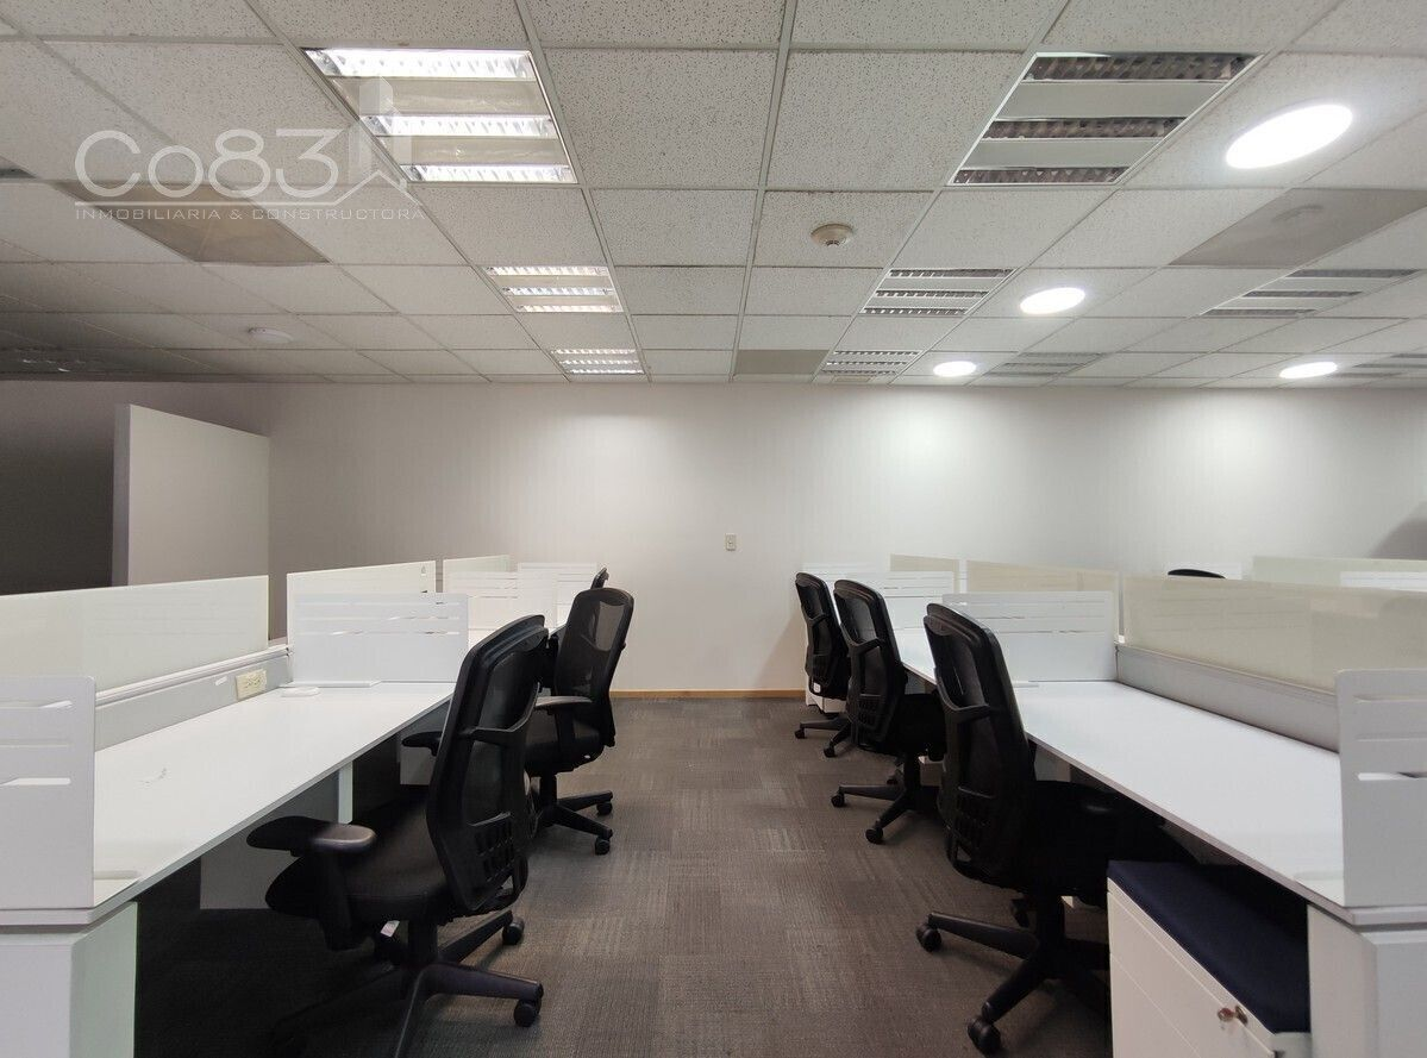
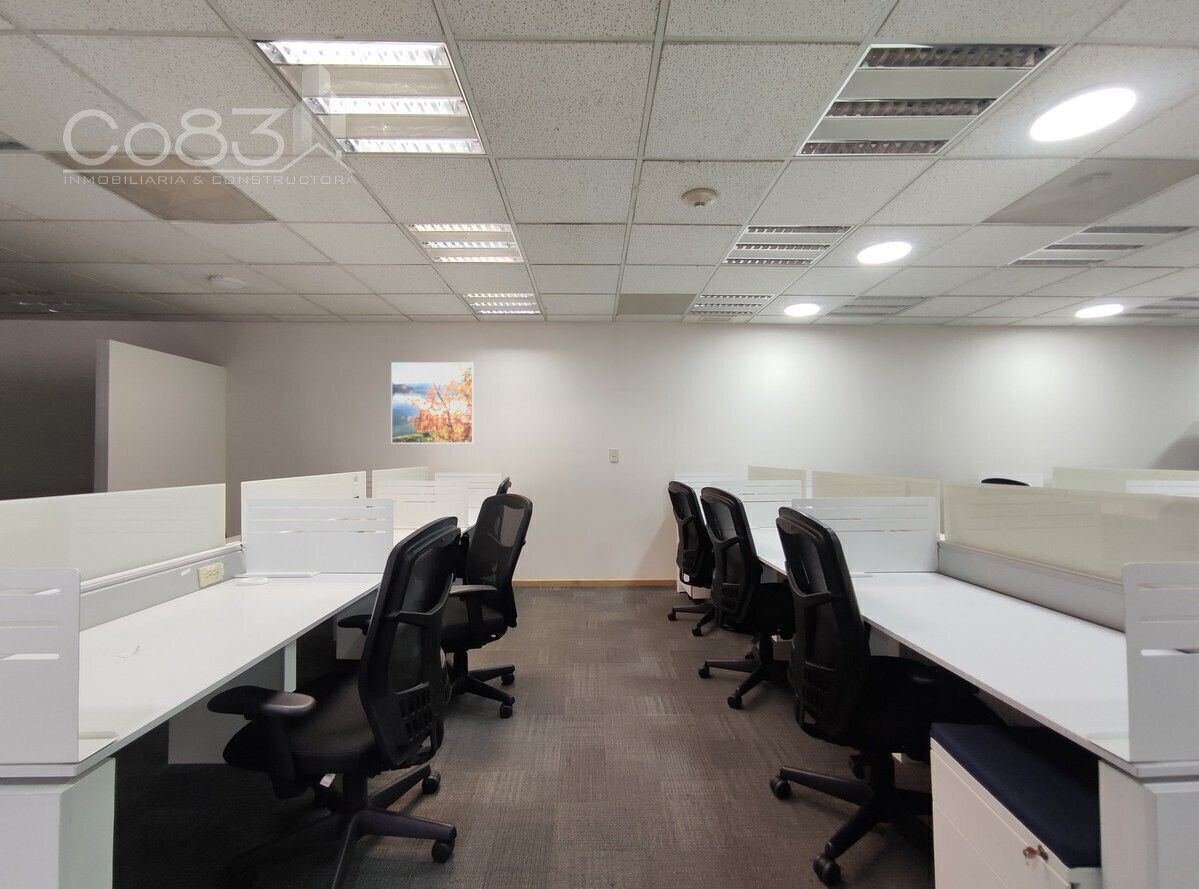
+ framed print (432, 403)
